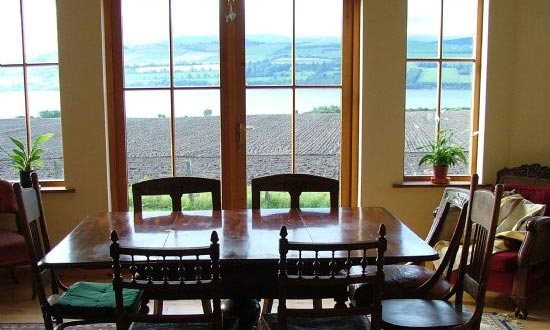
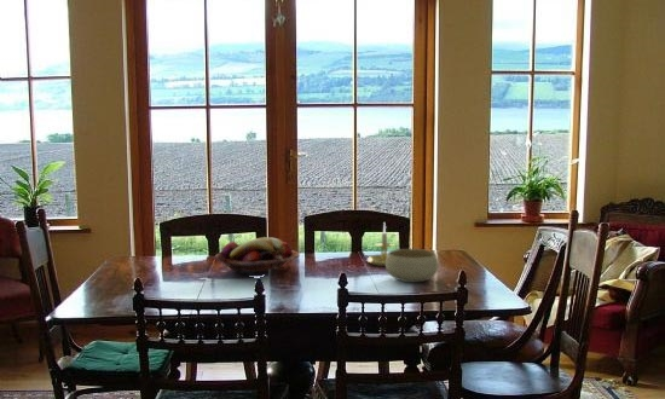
+ fruit basket (259, 254)
+ bowl (411, 266)
+ candle holder (383, 242)
